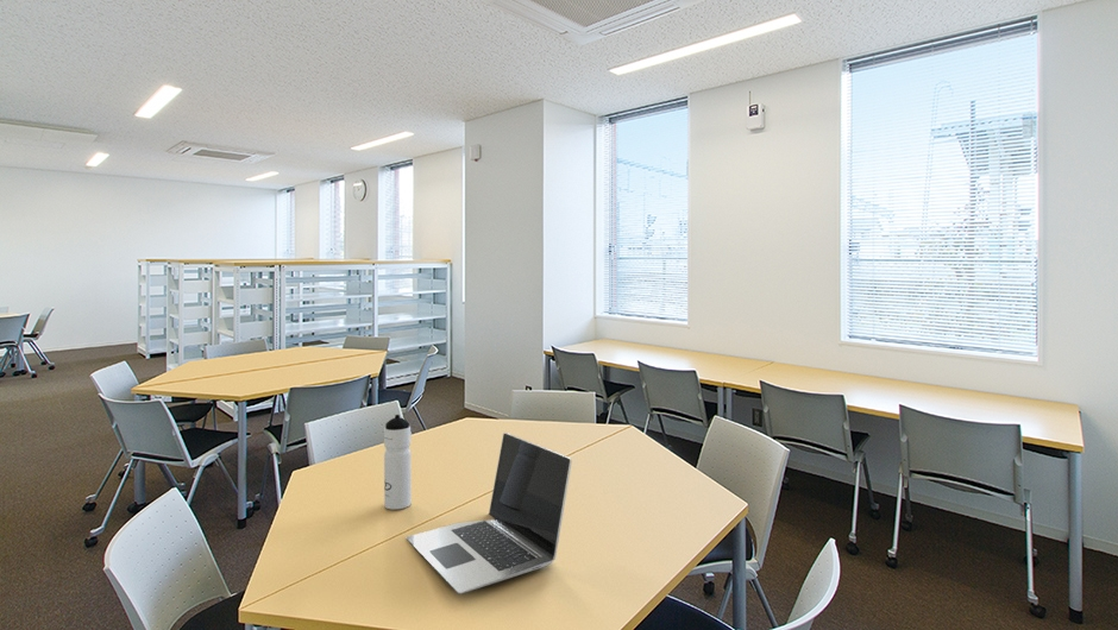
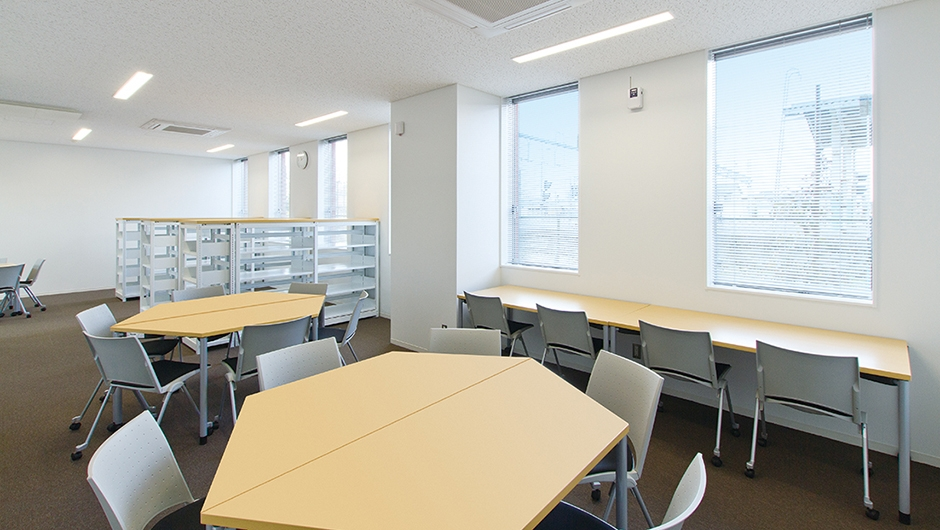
- water bottle (397, 459)
- laptop (491, 500)
